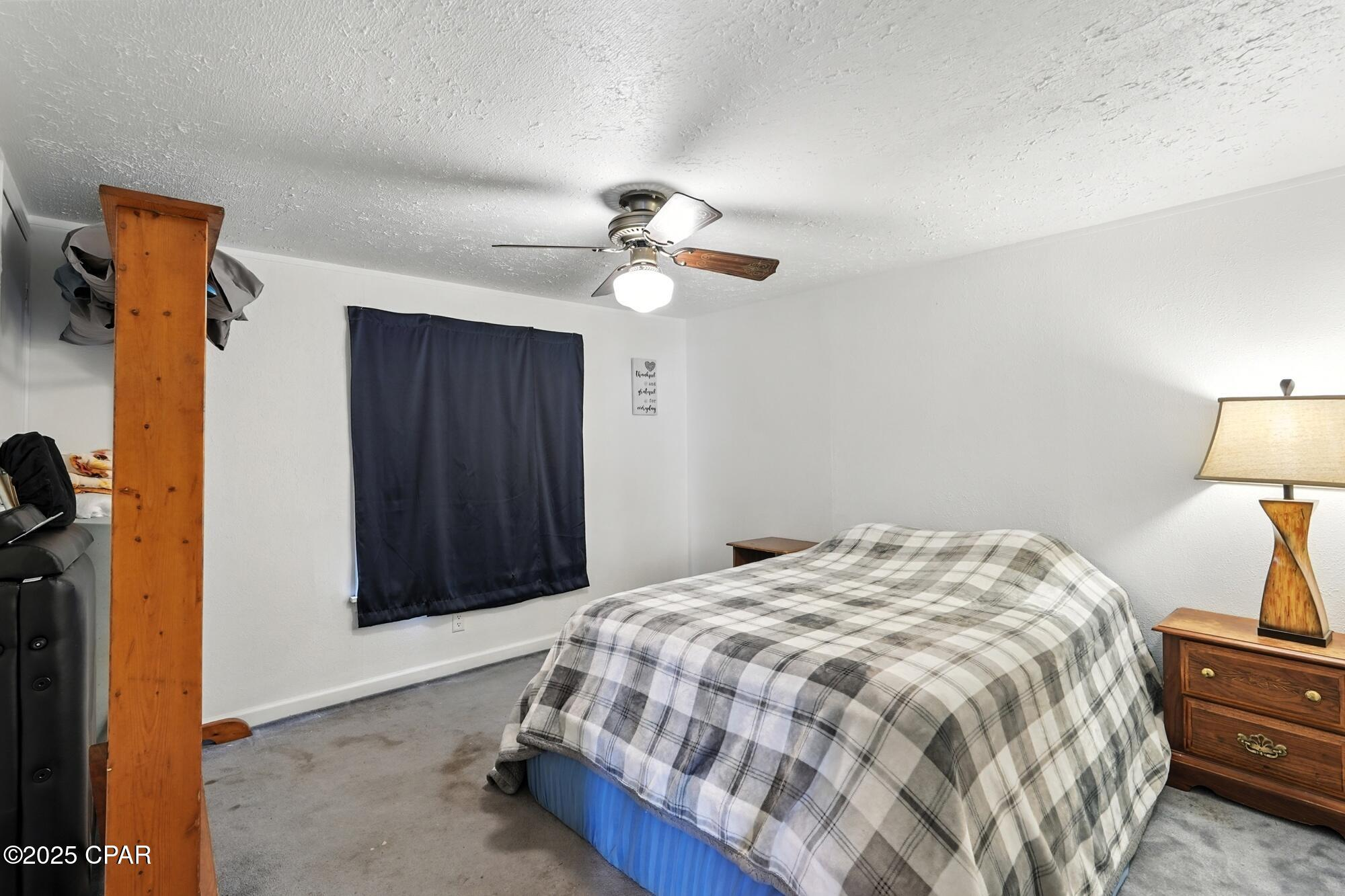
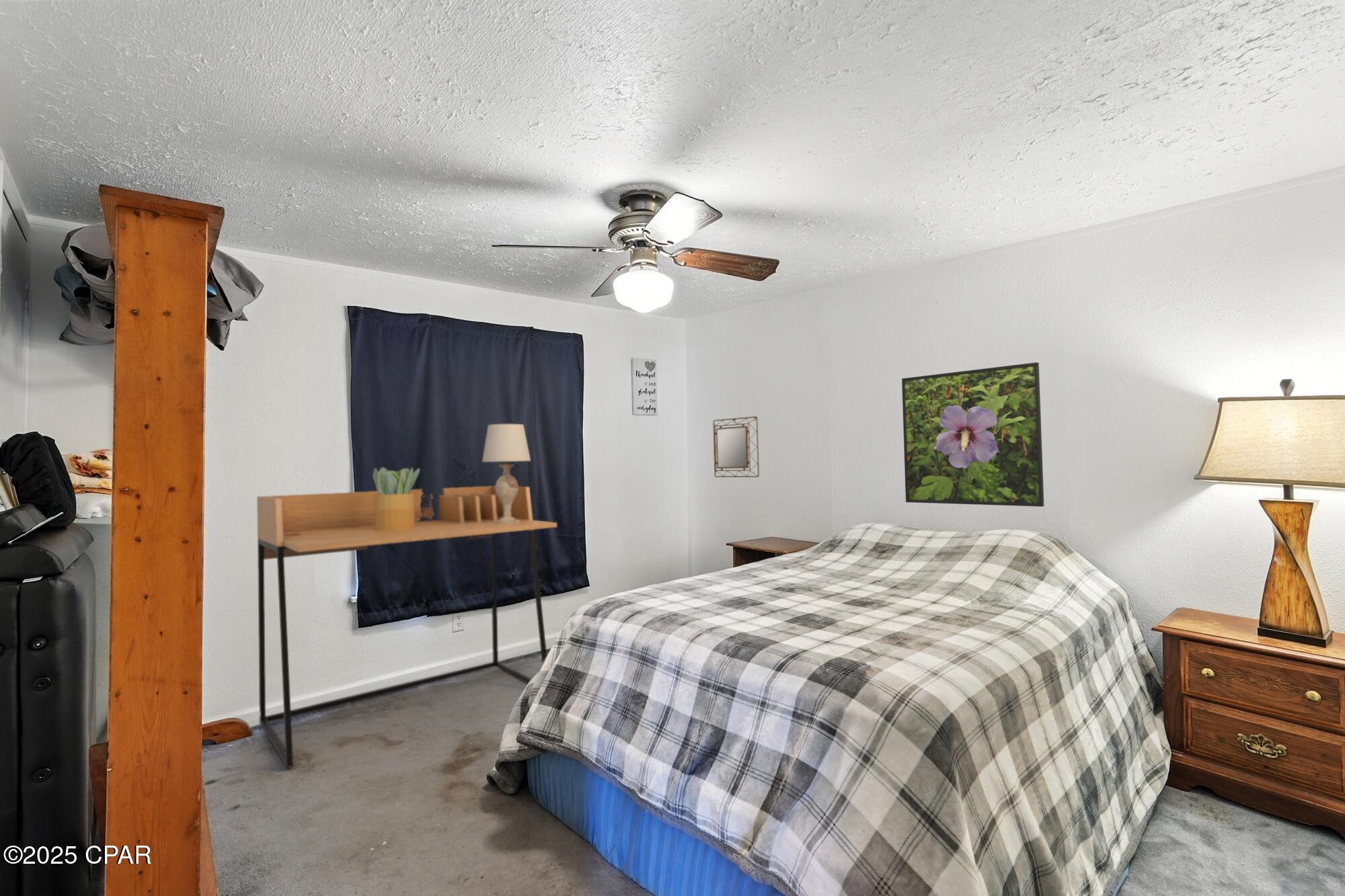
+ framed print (967, 437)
+ table lamp (506, 473)
+ potted plant (397, 497)
+ desk (409, 541)
+ home mirror (733, 448)
